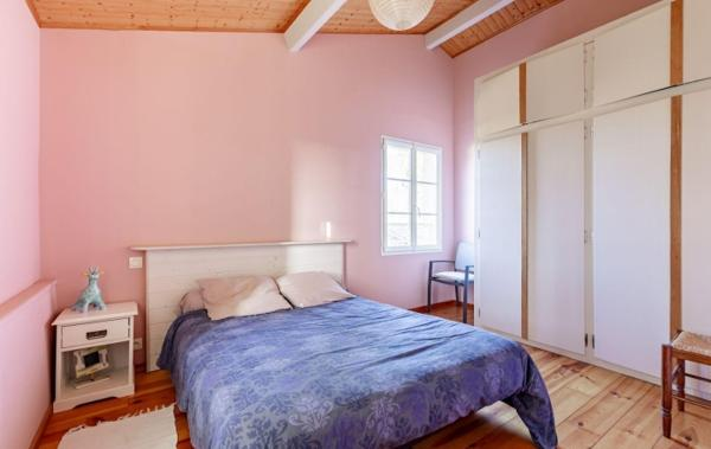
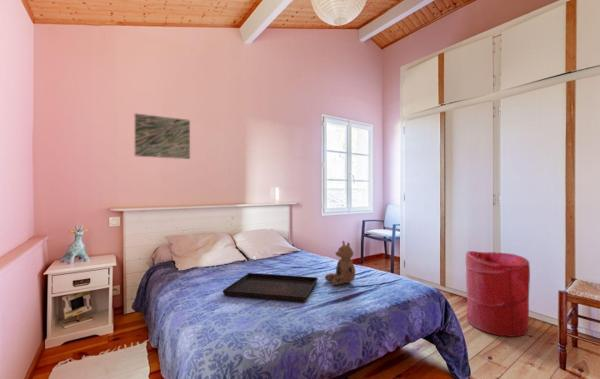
+ laundry hamper (496, 290)
+ serving tray (273, 286)
+ wall art (163, 137)
+ teddy bear (340, 262)
